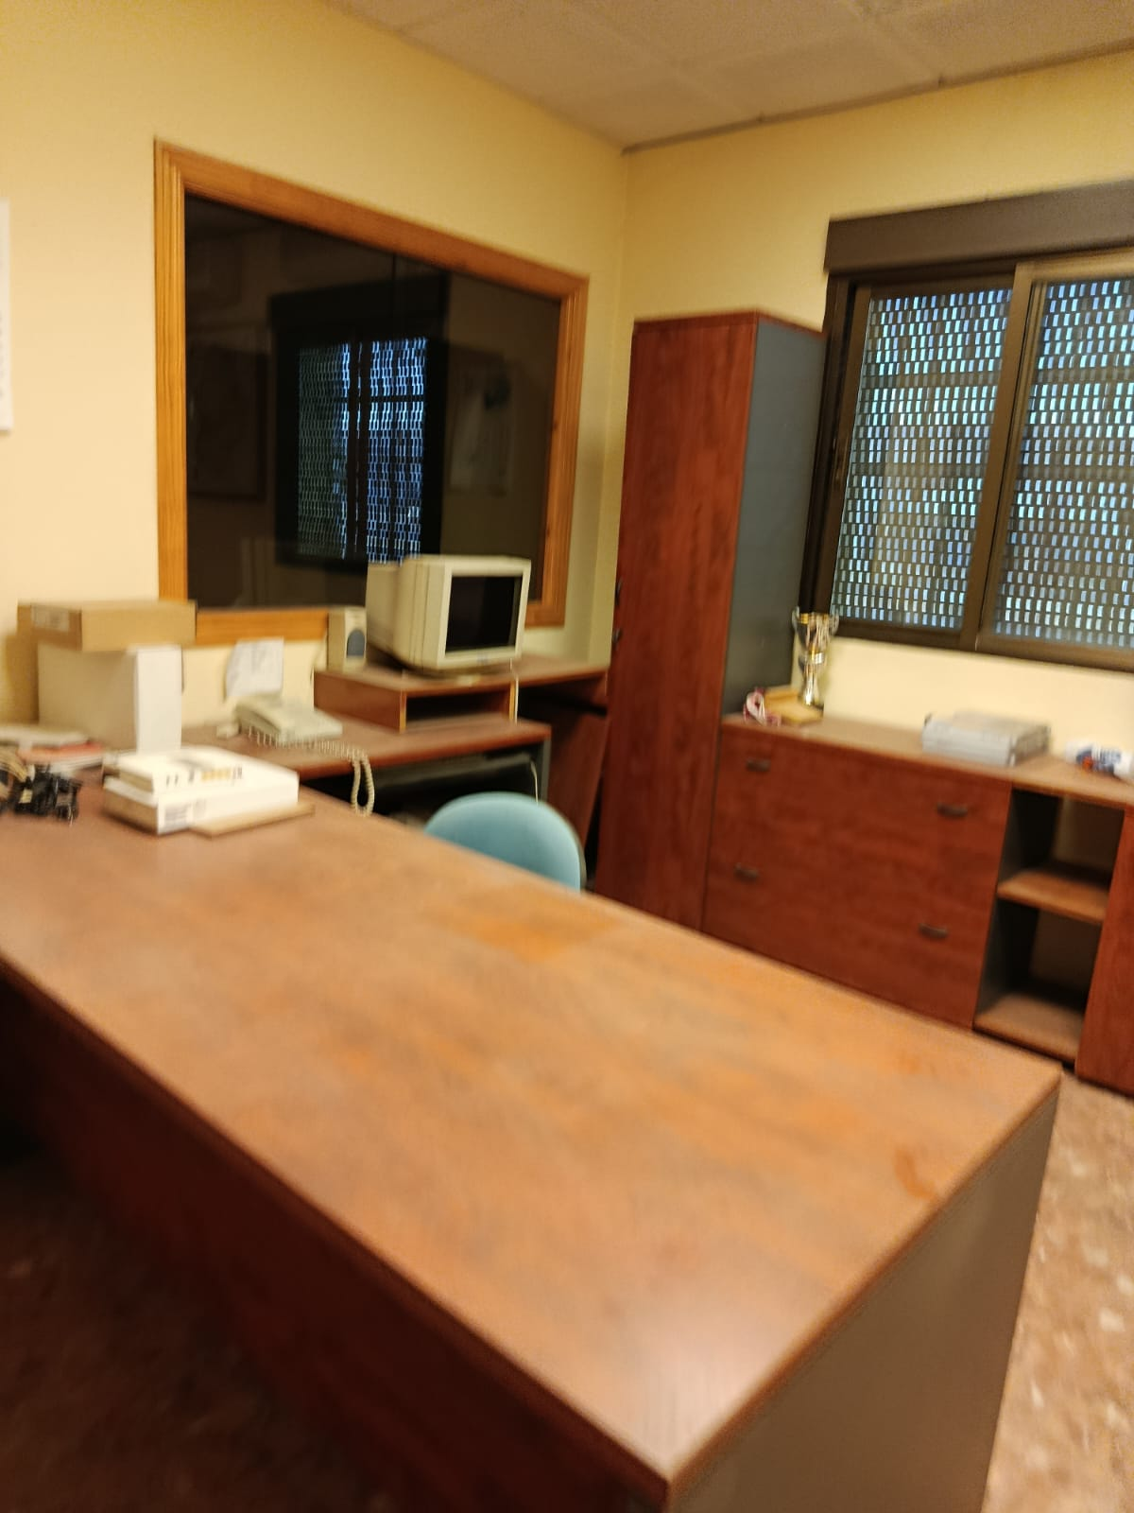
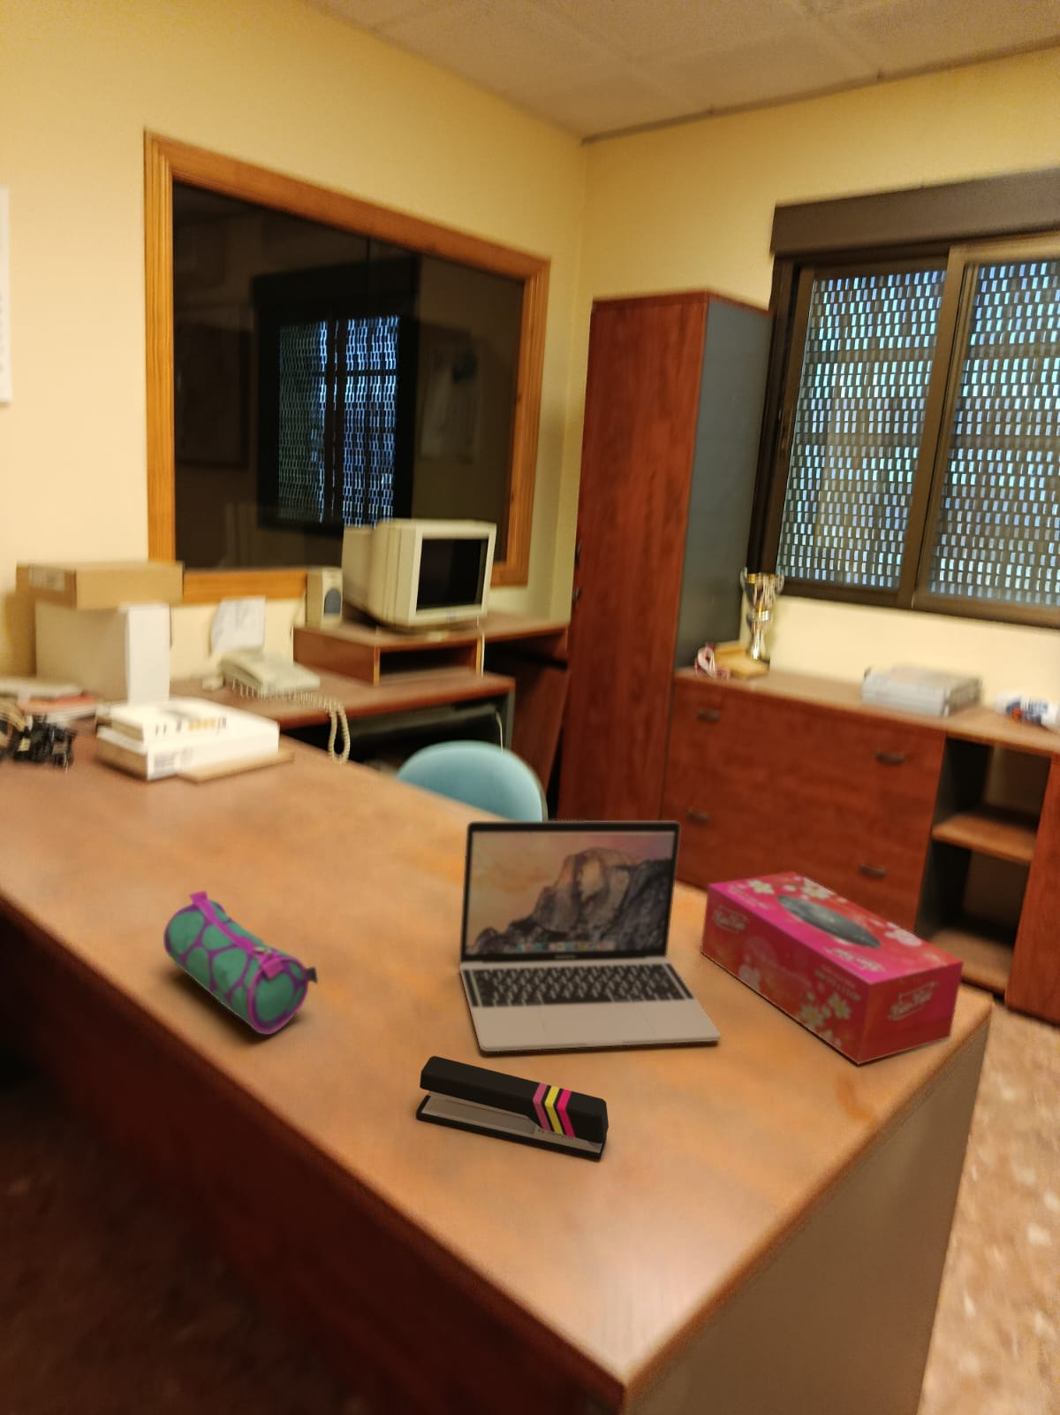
+ tissue box (822, 956)
+ laptop (589, 928)
+ stapler (512, 1104)
+ pencil case (235, 959)
